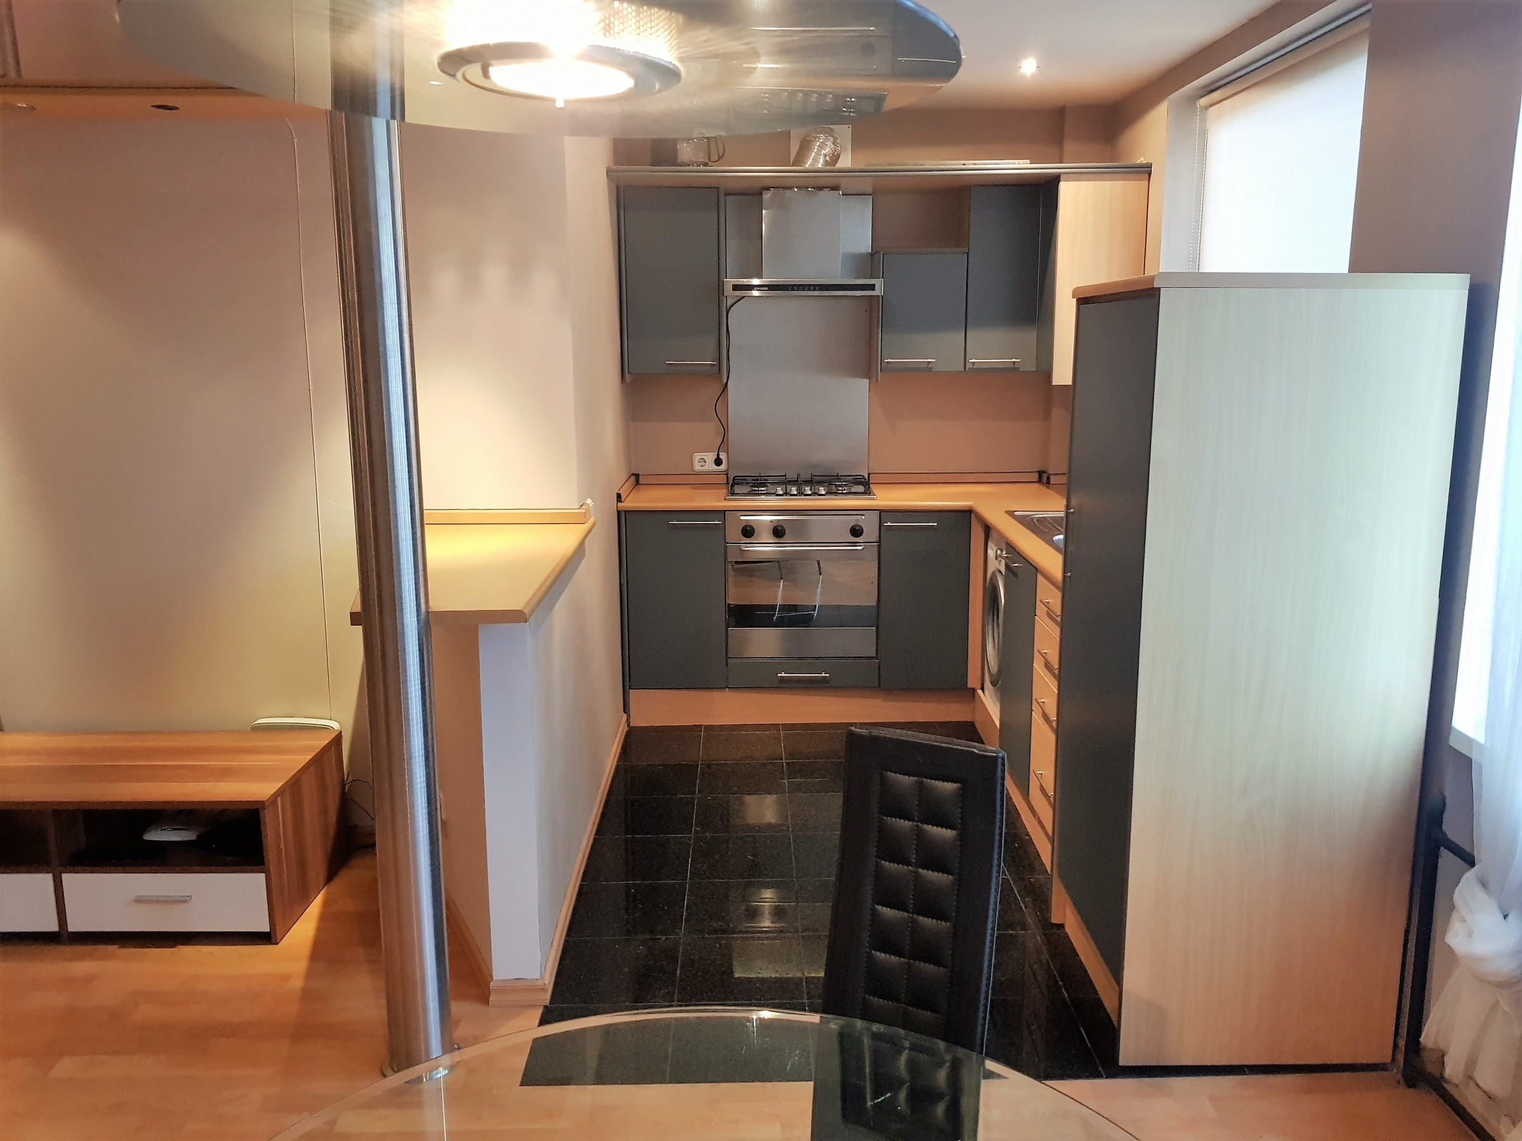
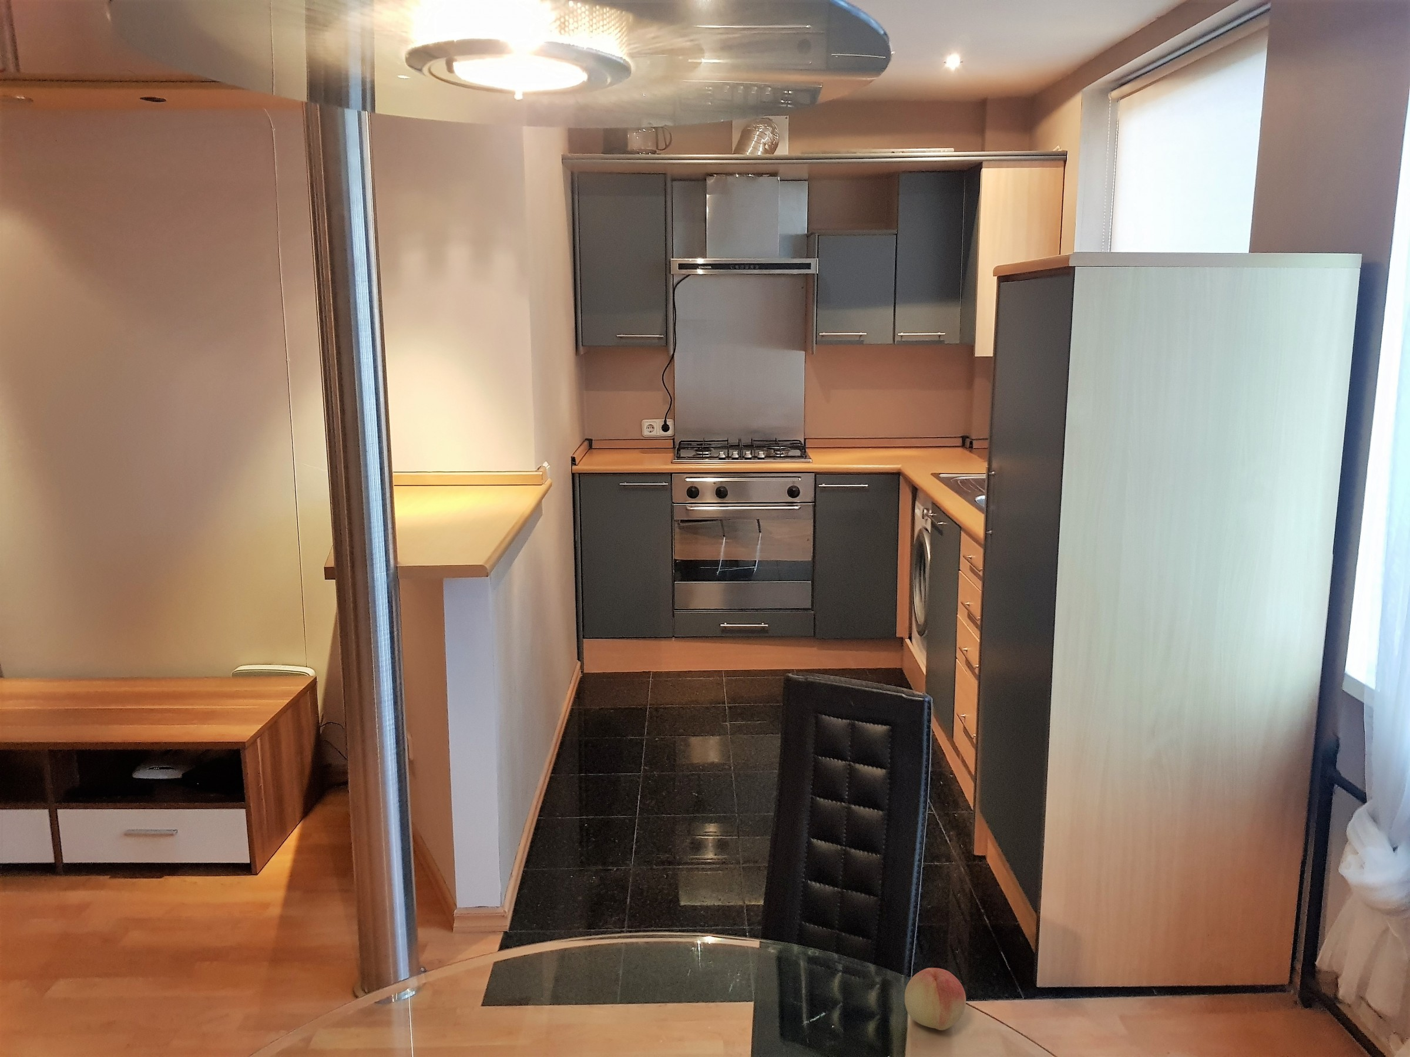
+ fruit (935, 999)
